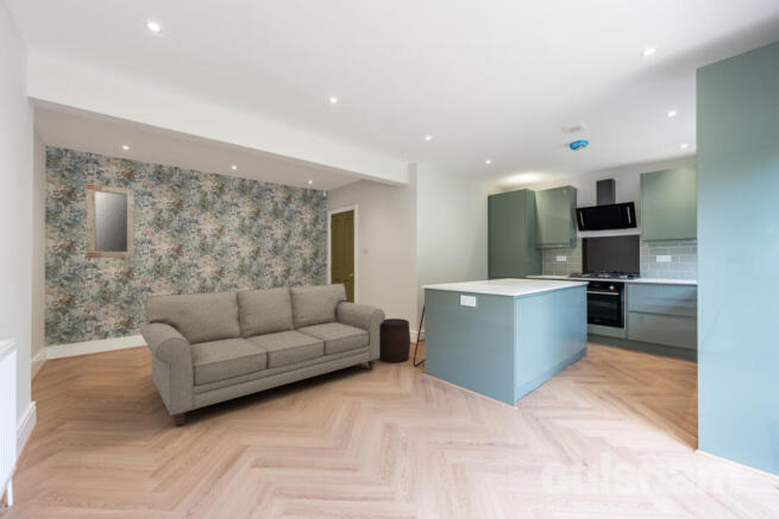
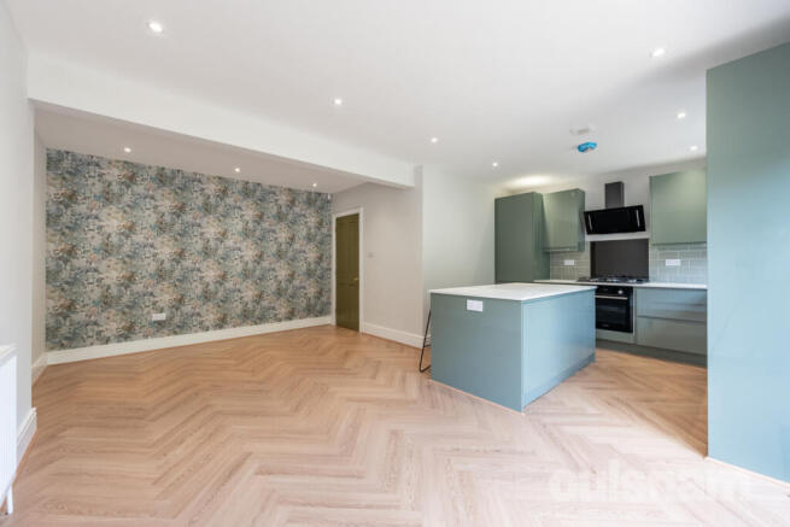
- sofa (276, 334)
- stool (394, 338)
- home mirror (111, 222)
